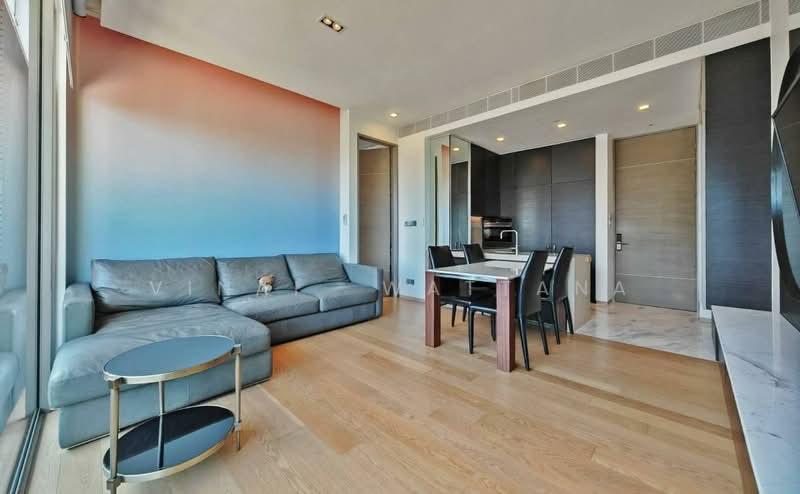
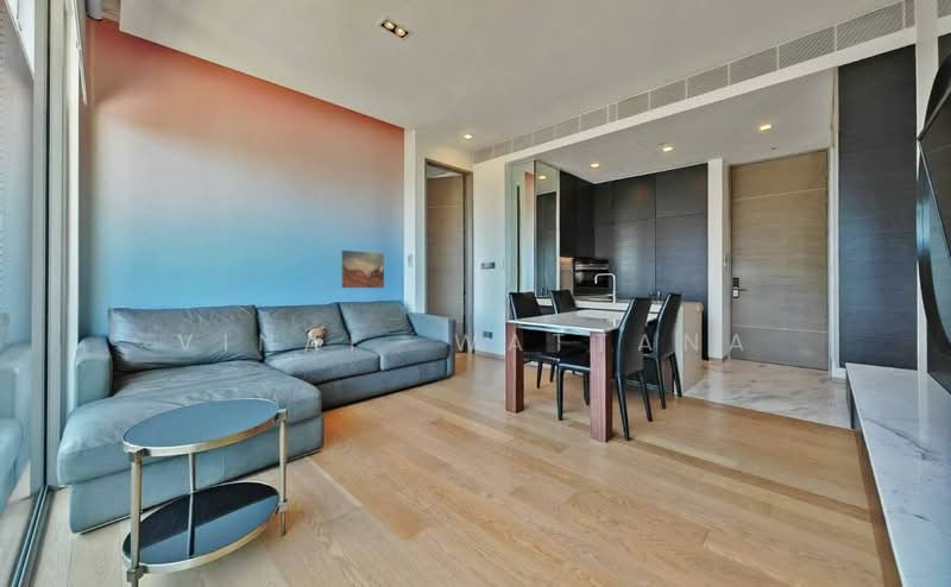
+ wall art (364, 270)
